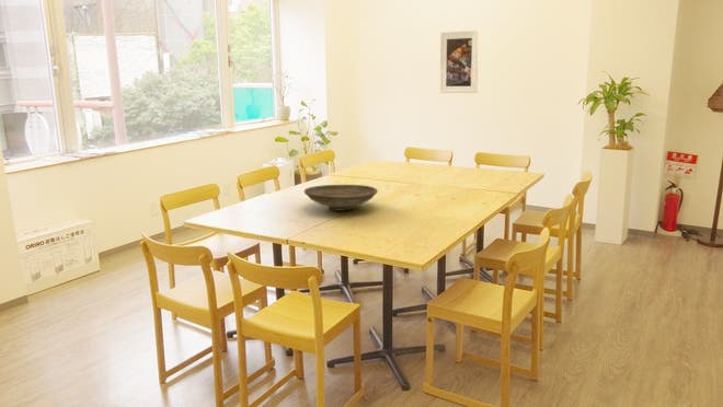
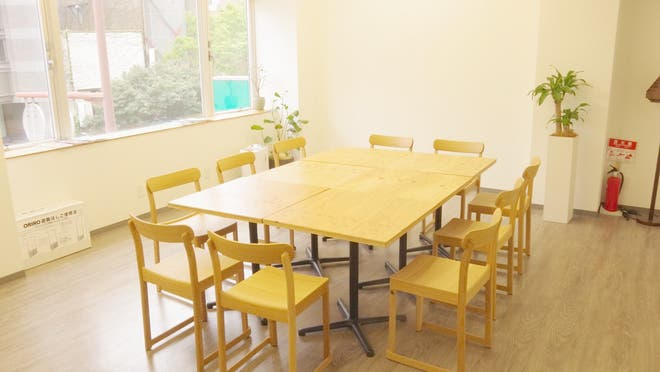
- decorative bowl (341, 198)
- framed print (458, 62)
